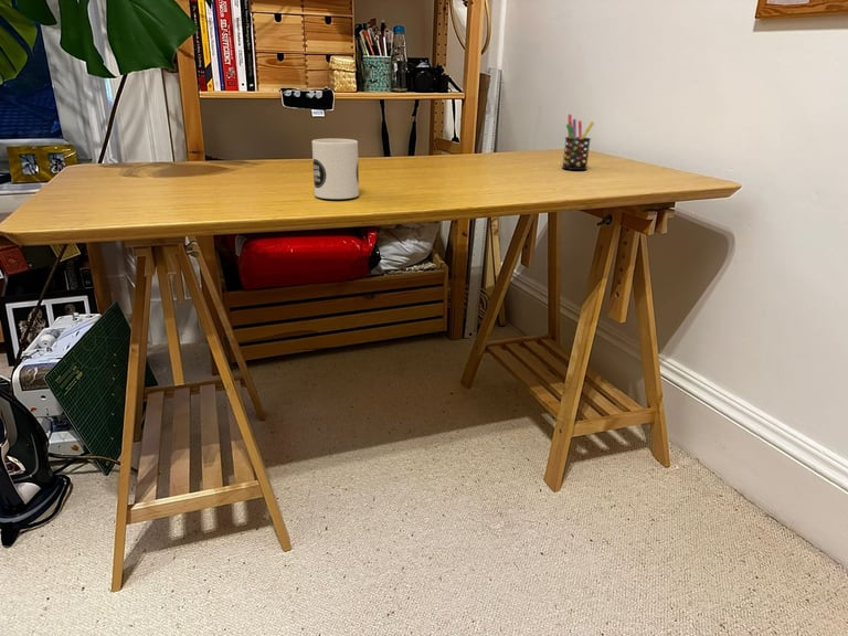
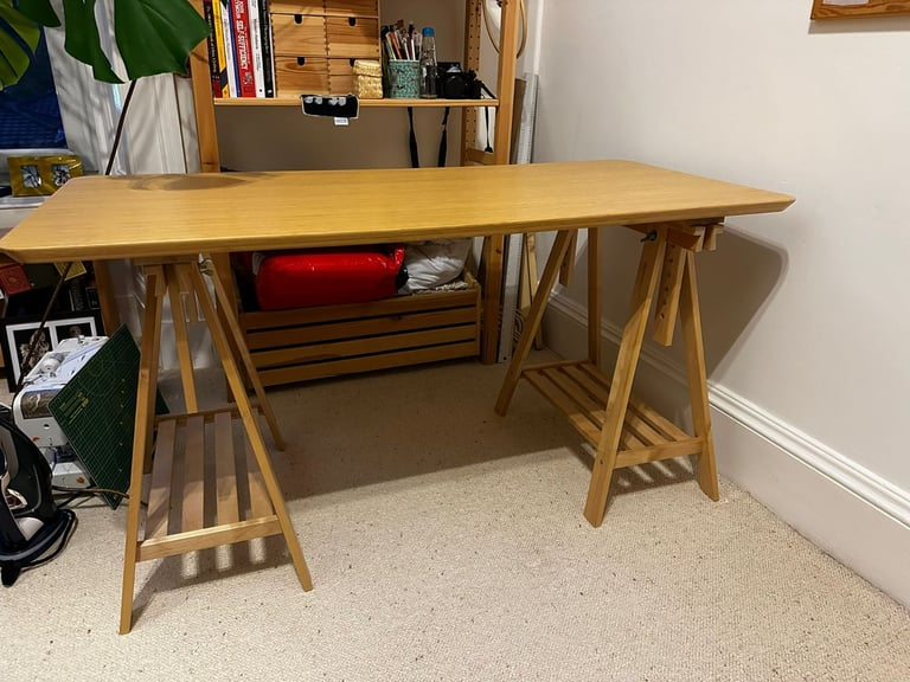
- mug (332, 167)
- pen holder (574, 141)
